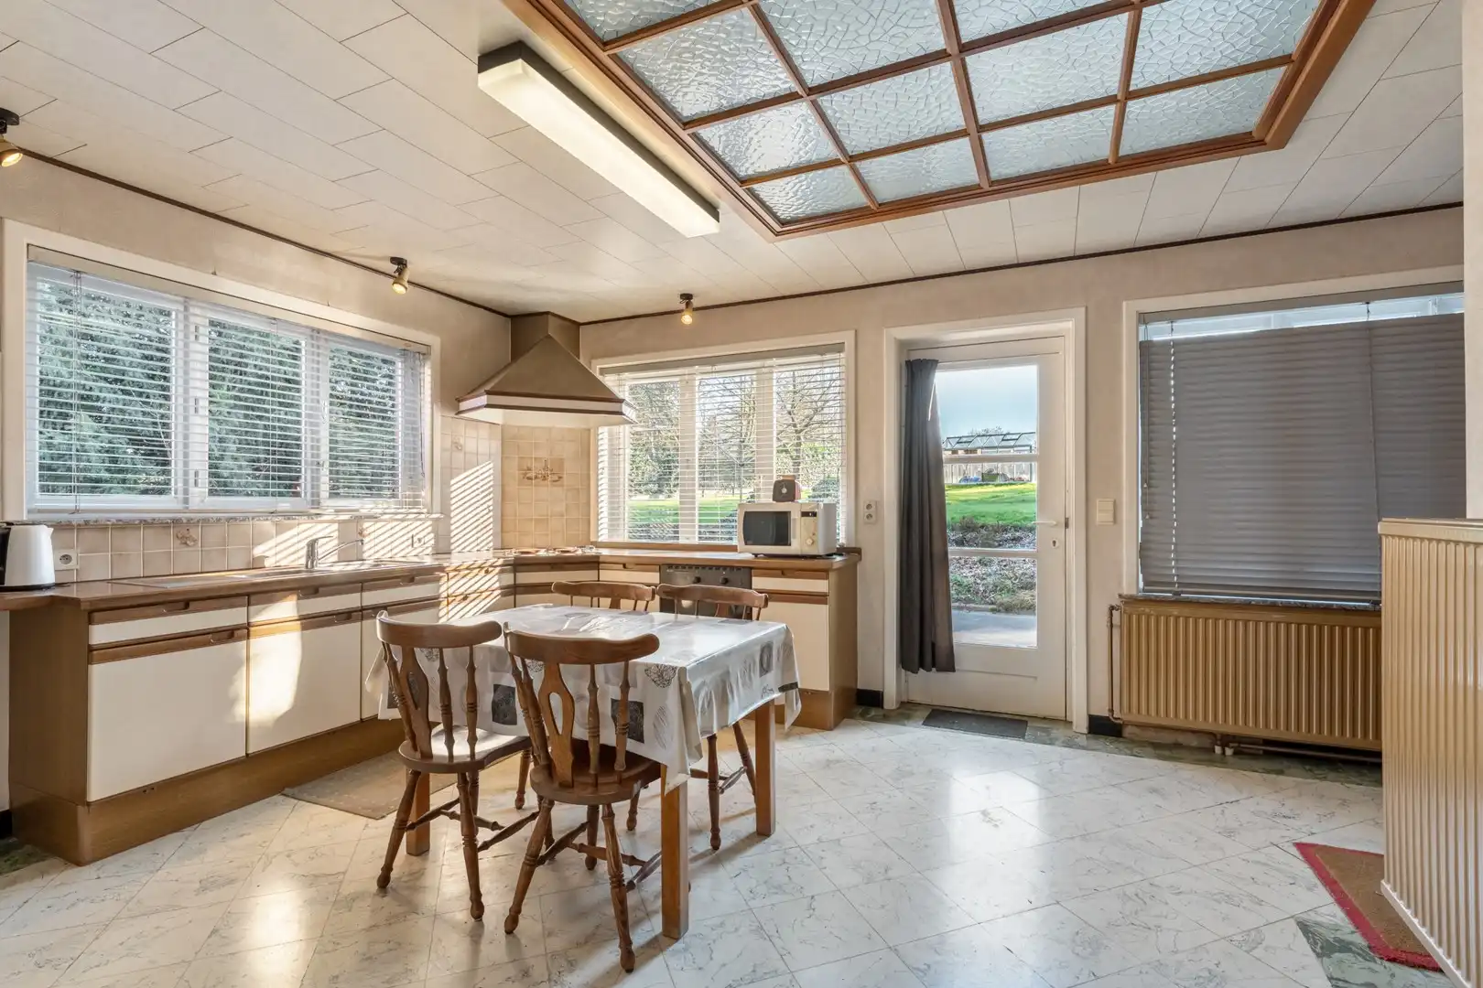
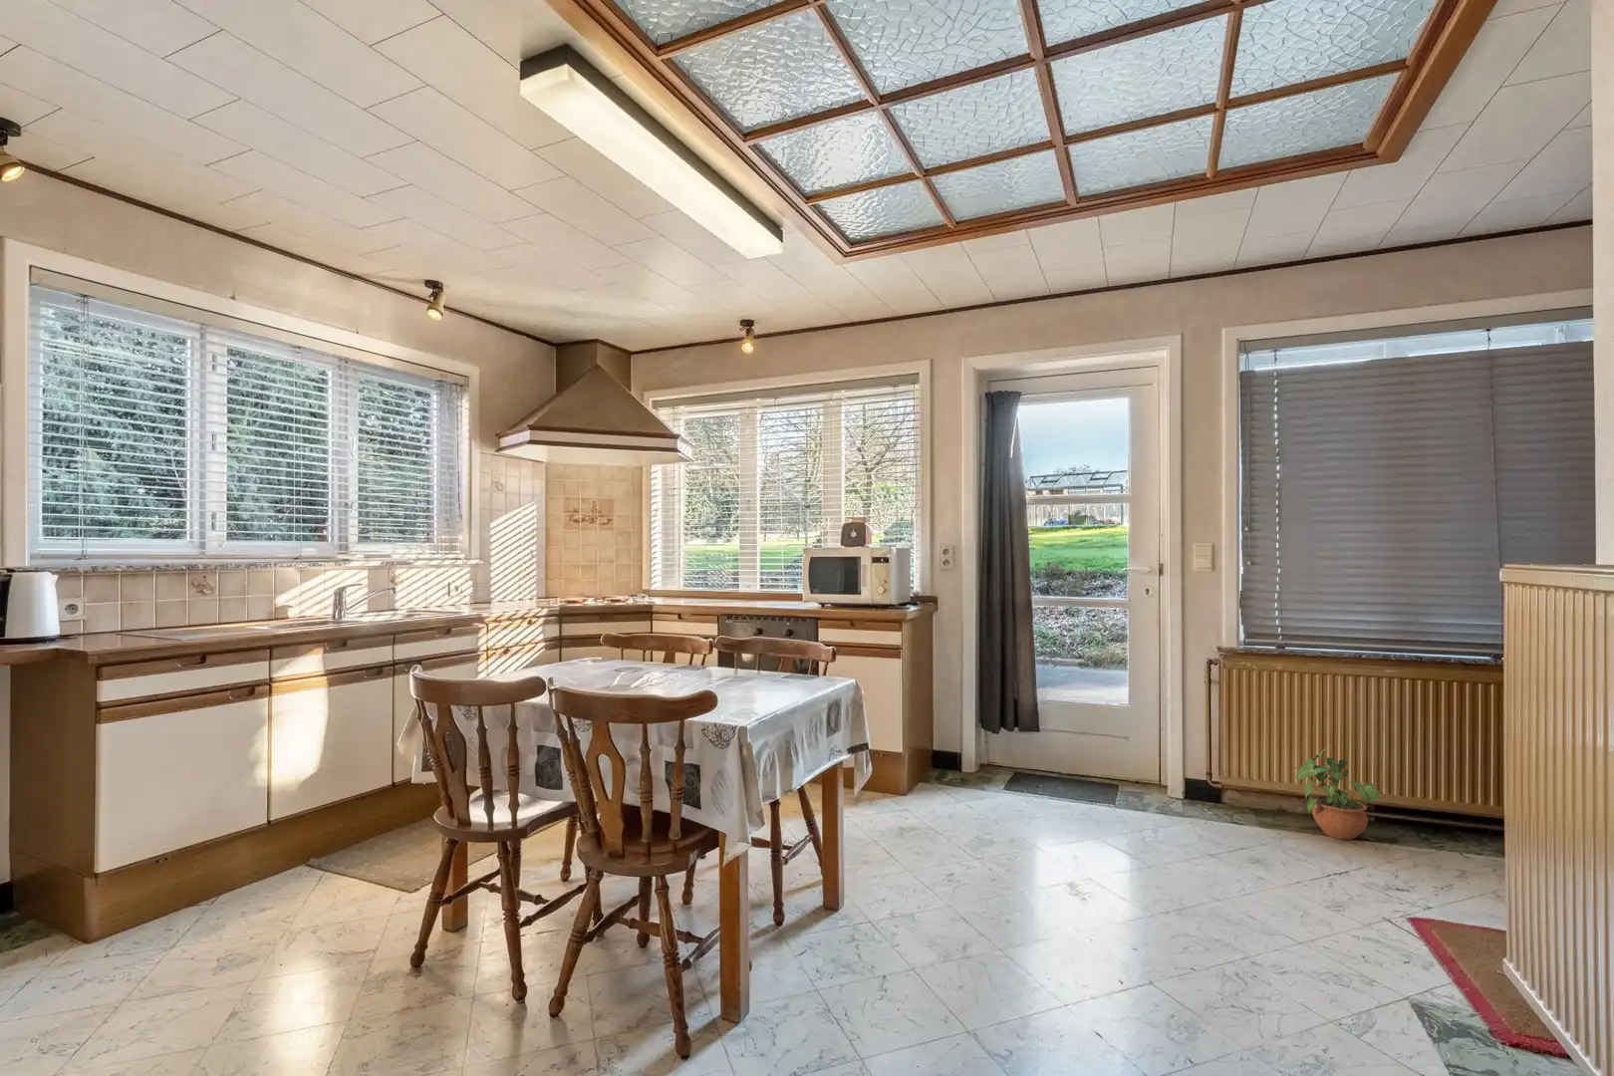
+ potted plant (1332, 791)
